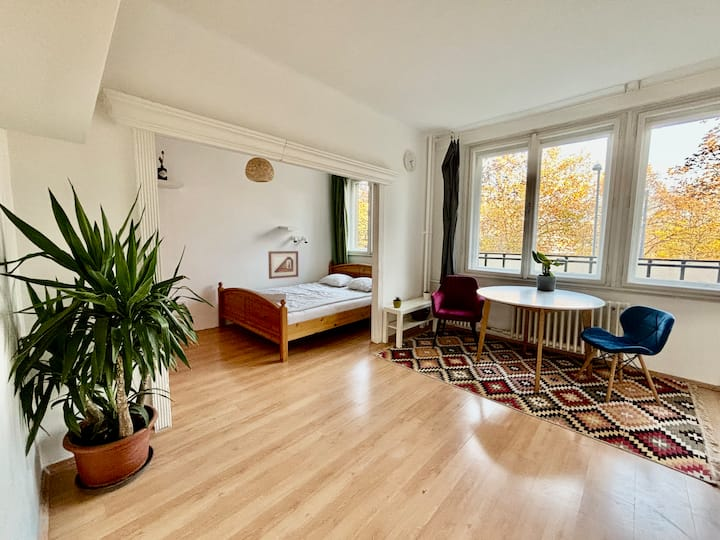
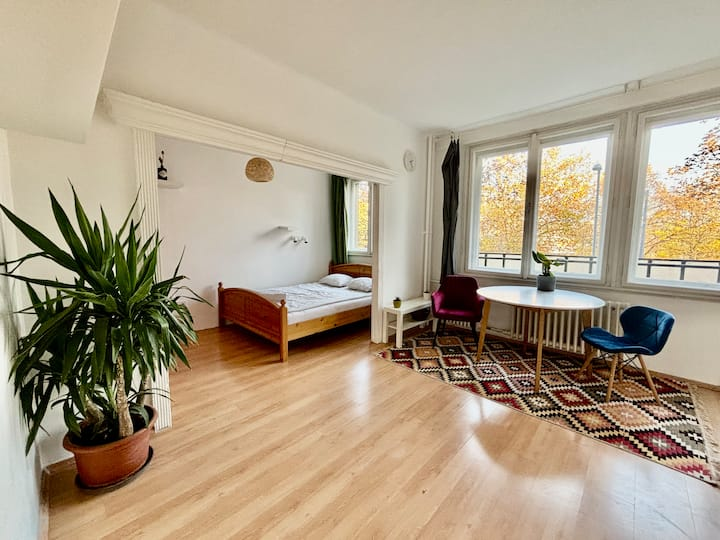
- picture frame (284, 264)
